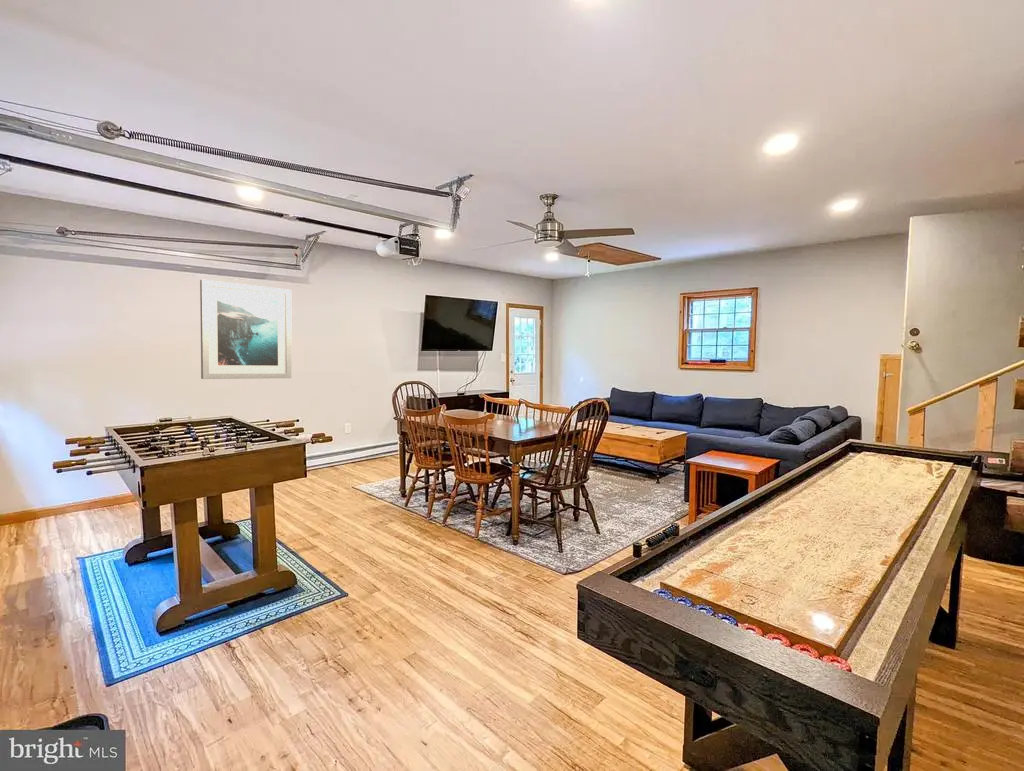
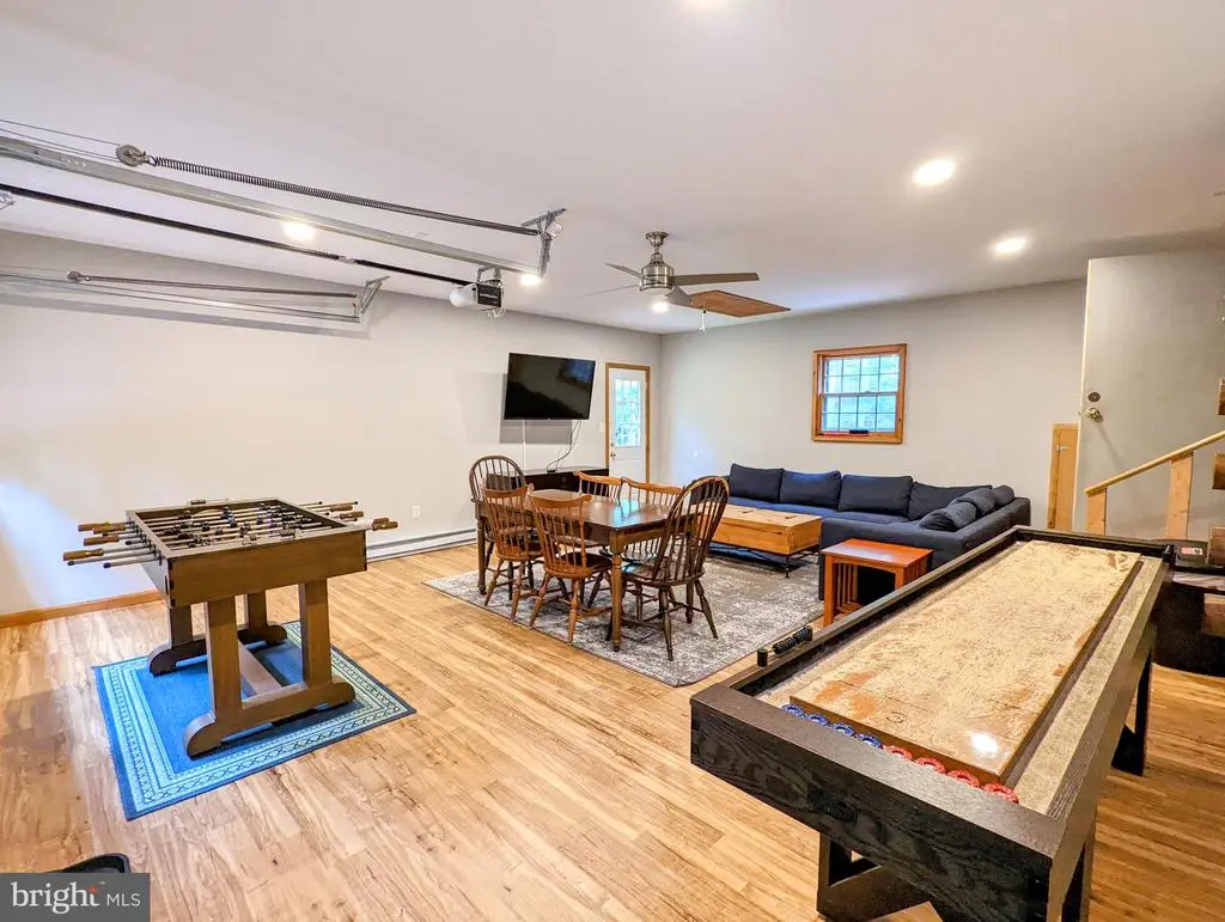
- wall art (248, 332)
